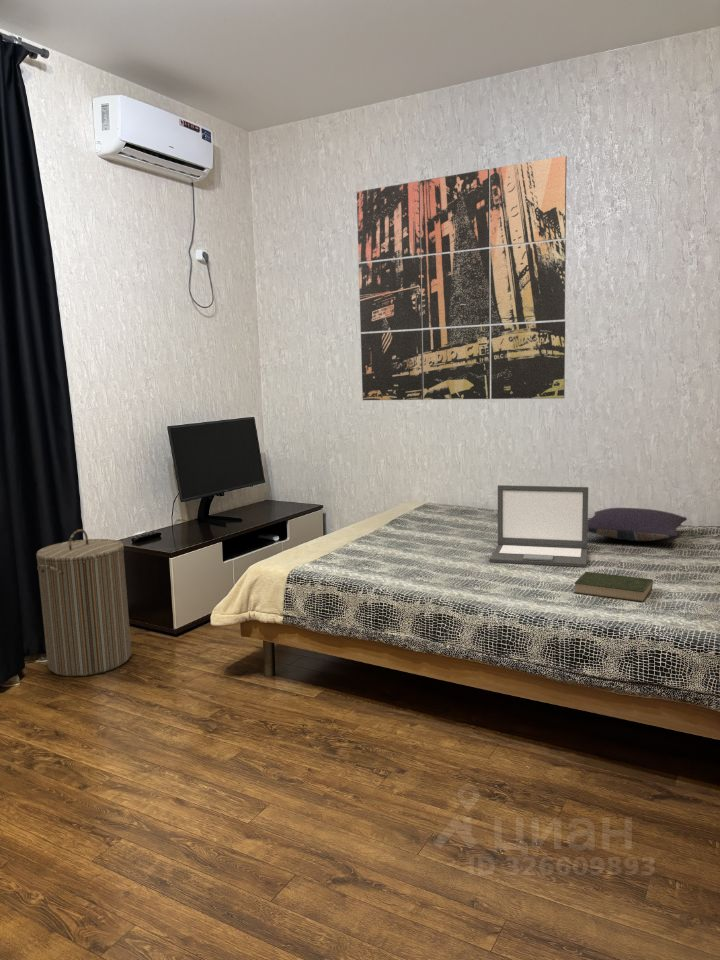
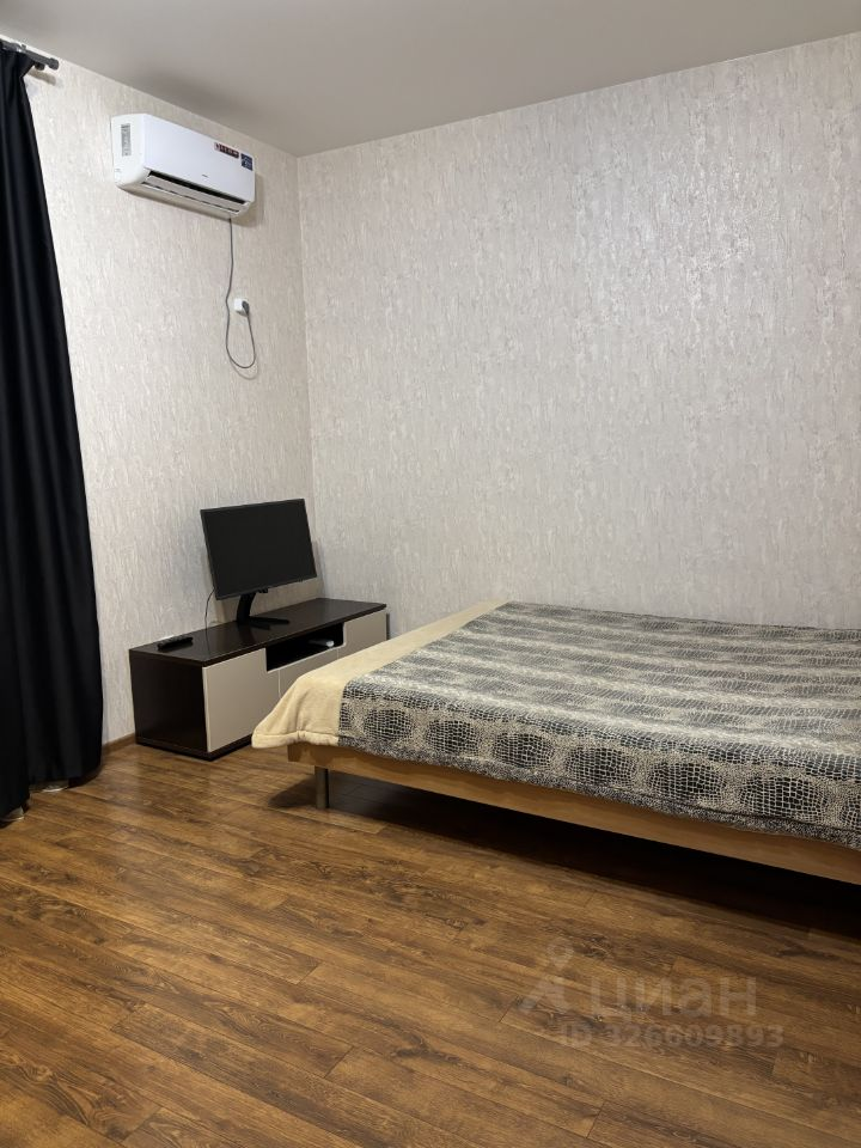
- book (613, 585)
- wall art (455, 289)
- laundry hamper (85, 595)
- pillow (632, 523)
- laptop (539, 523)
